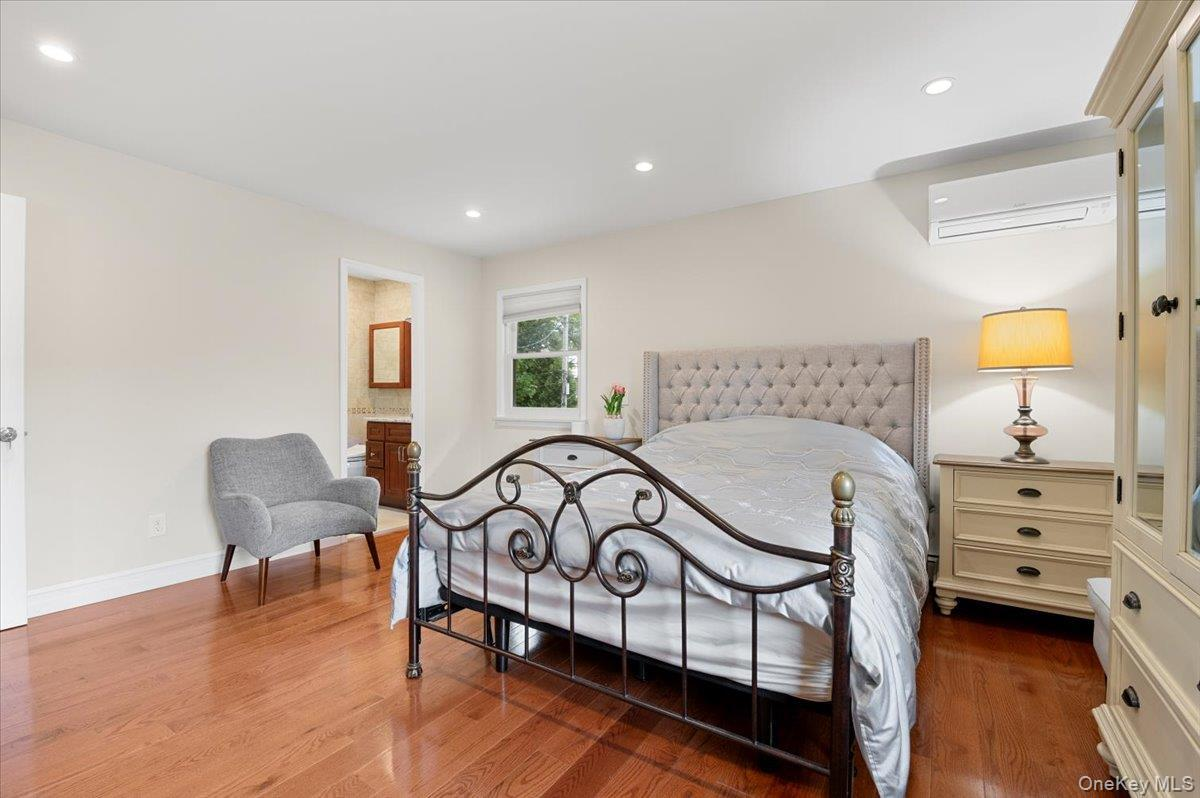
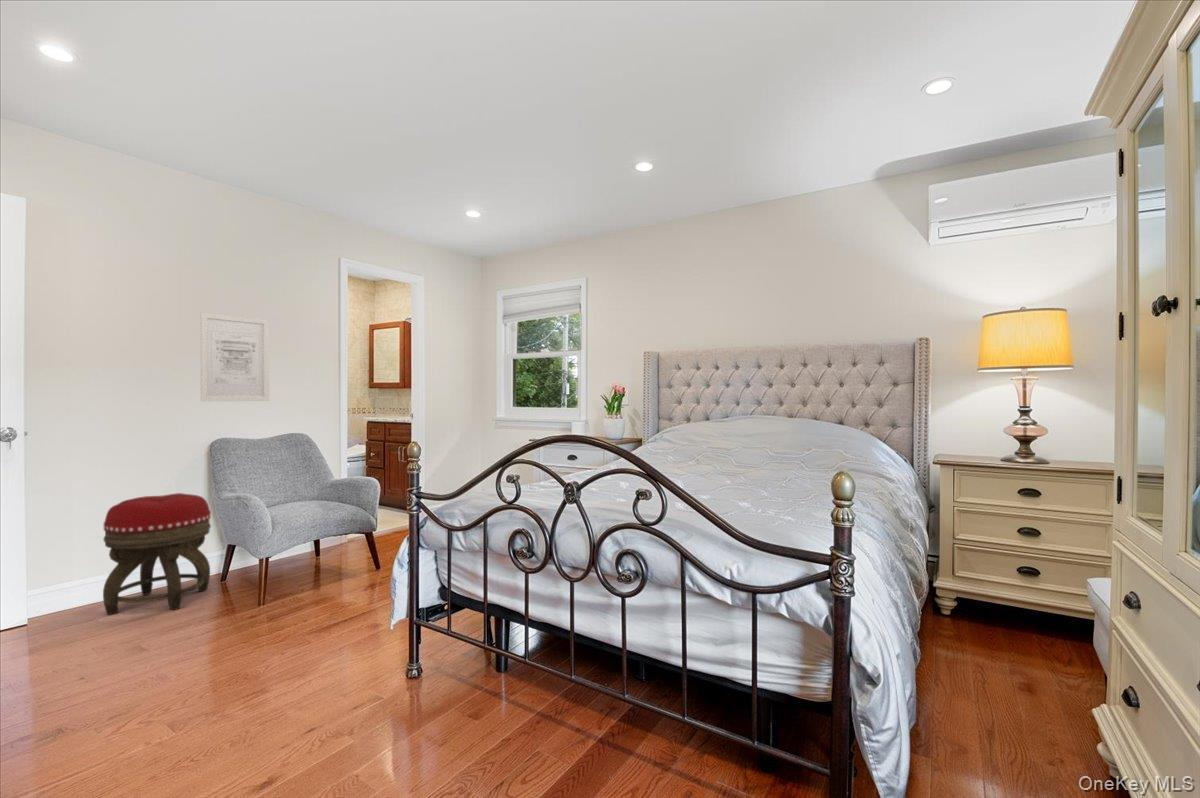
+ wall art (236, 358)
+ footstool (159, 549)
